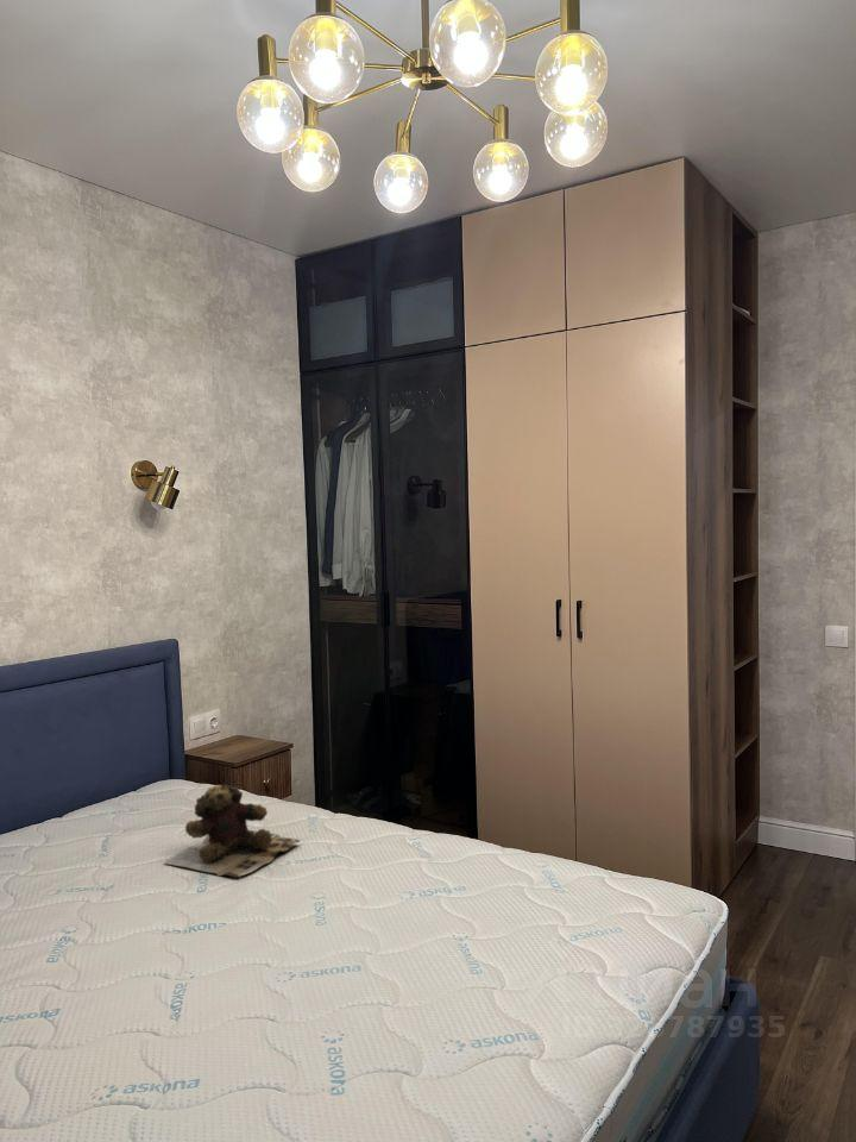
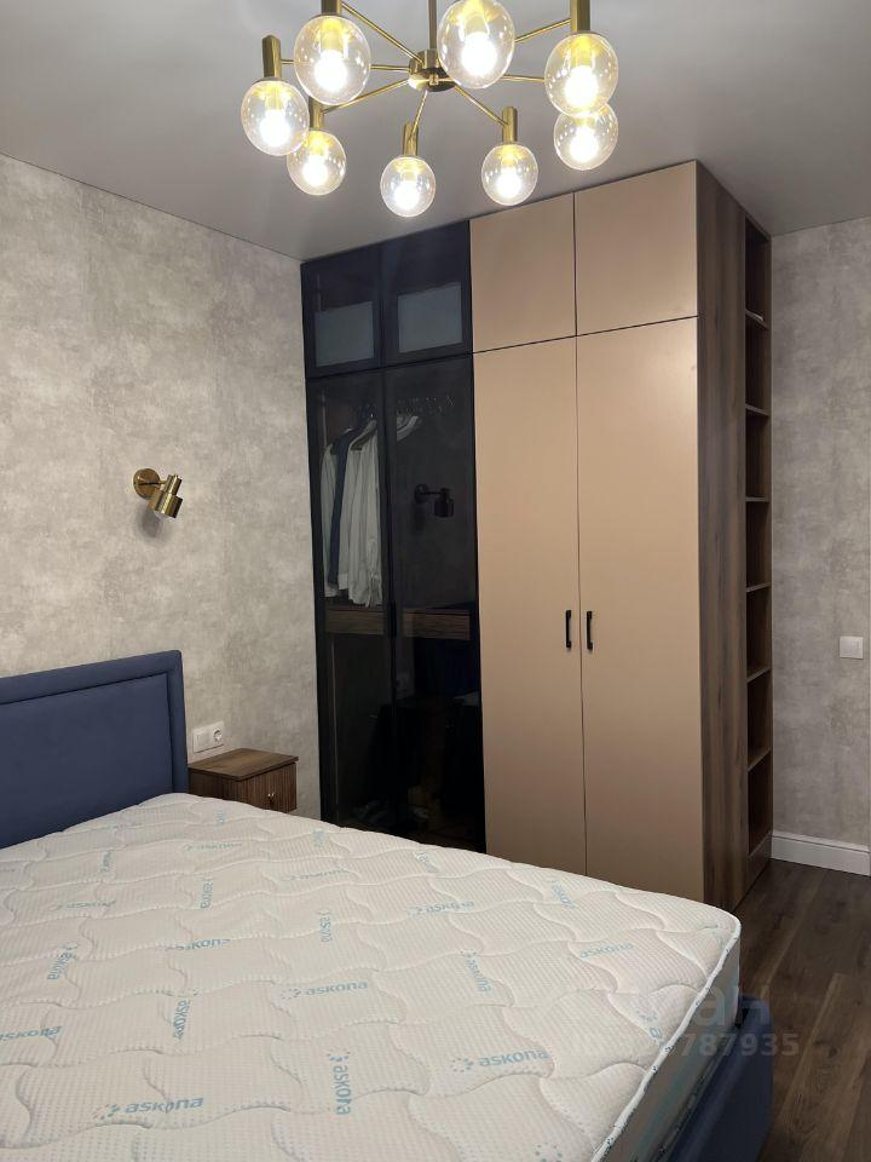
- teddy bear (233, 821)
